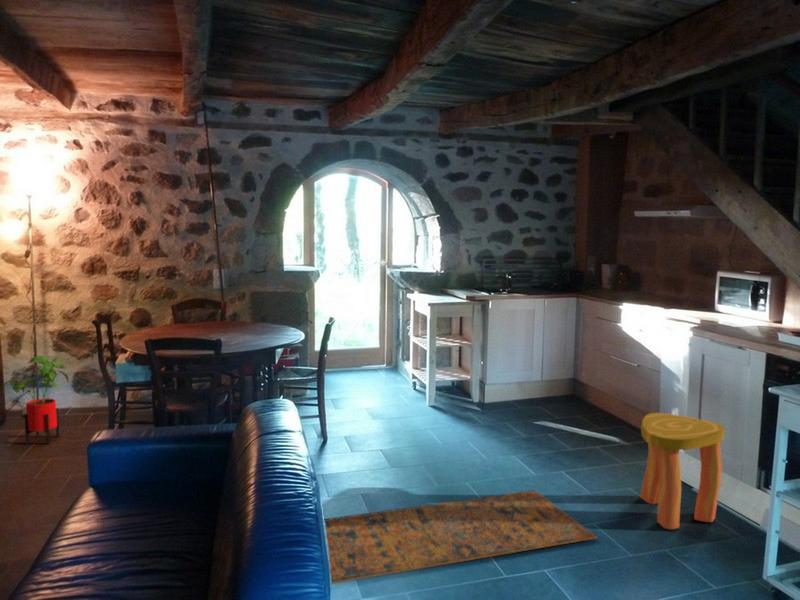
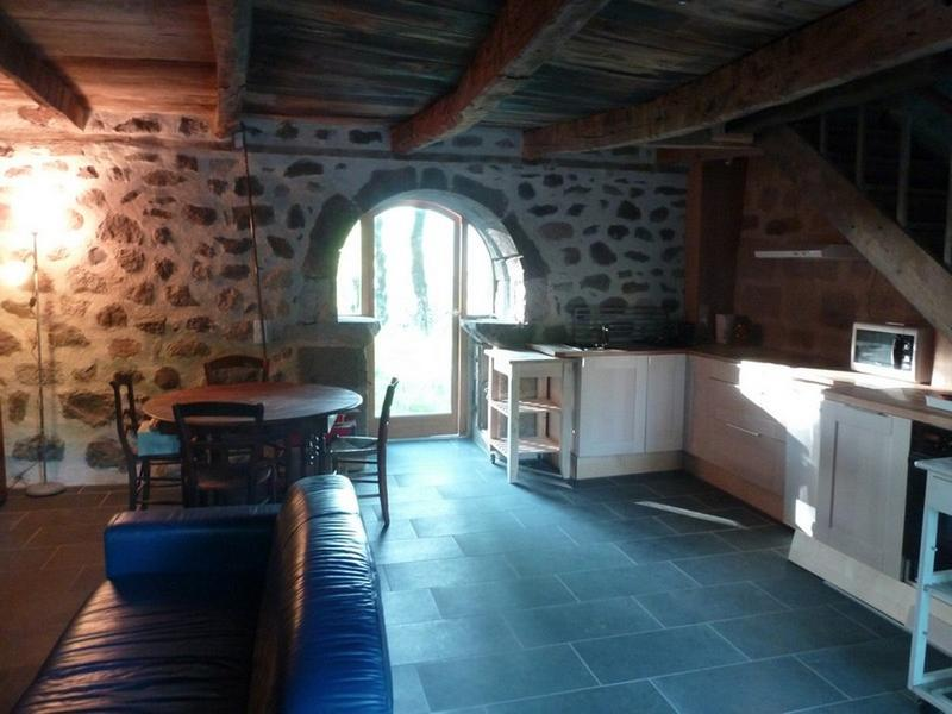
- house plant (40, 399)
- stool (673, 467)
- rug (389, 538)
